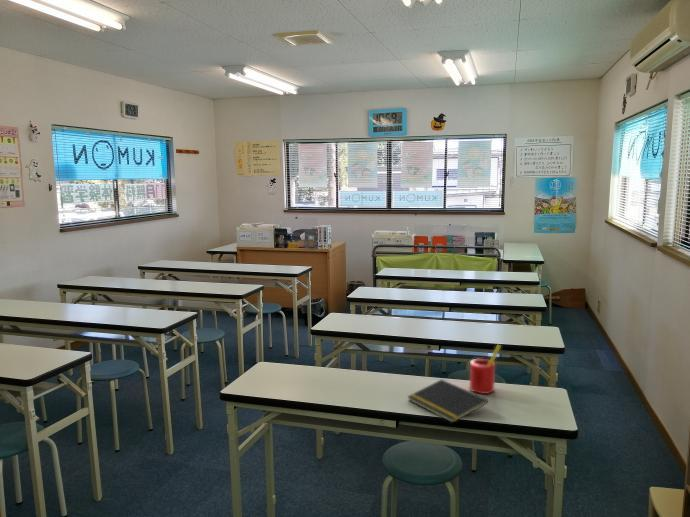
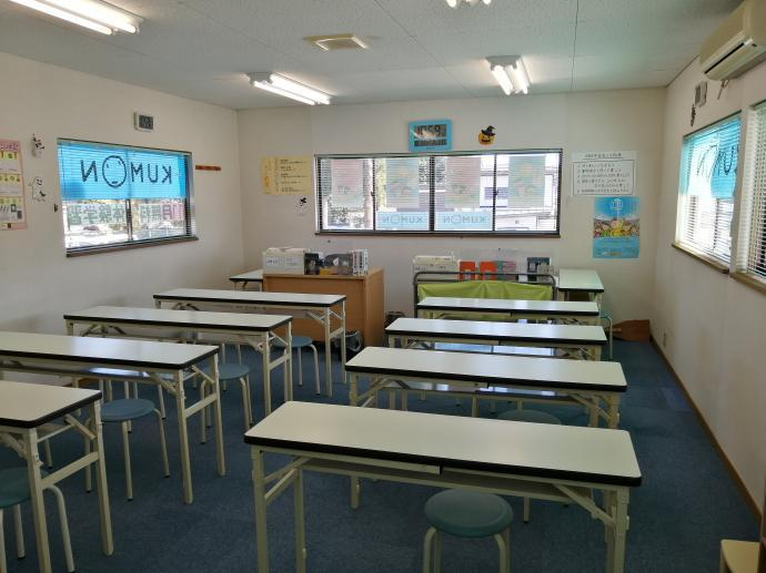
- notepad (446, 399)
- straw (485, 366)
